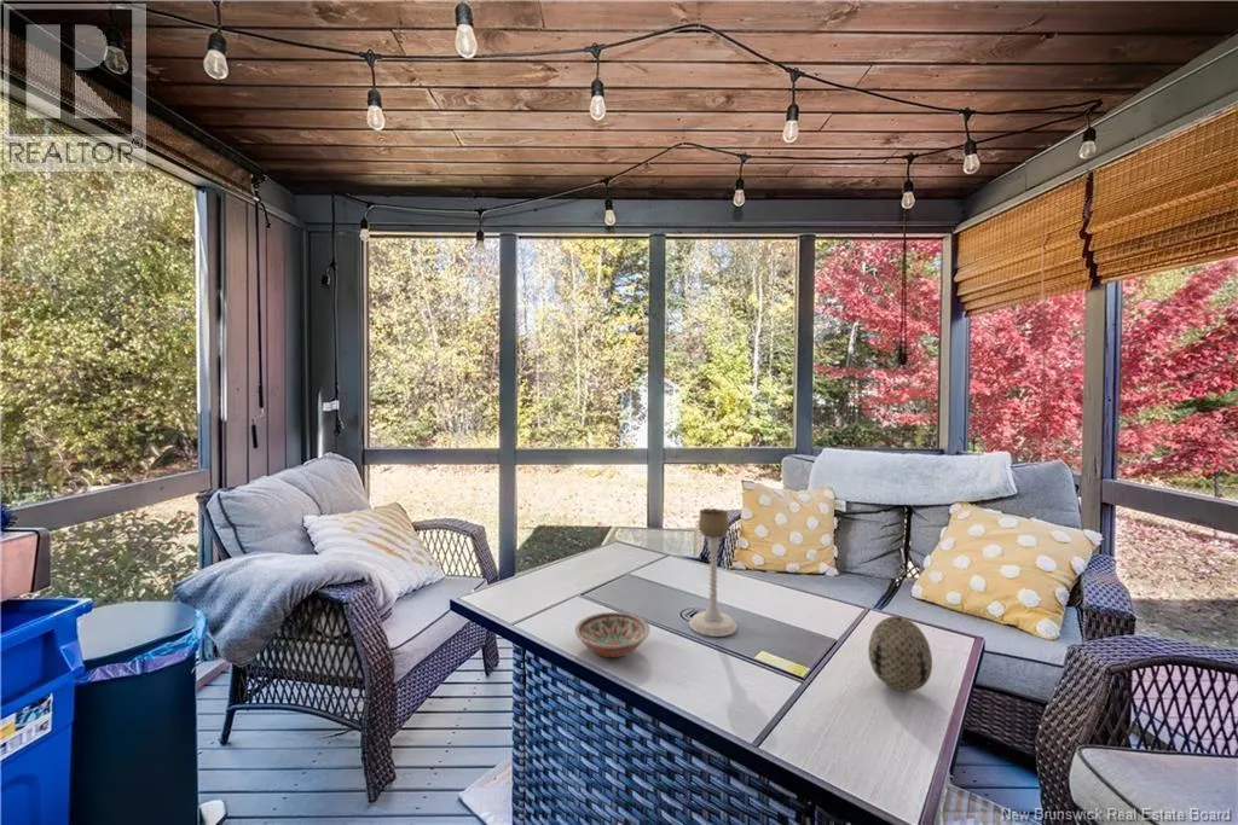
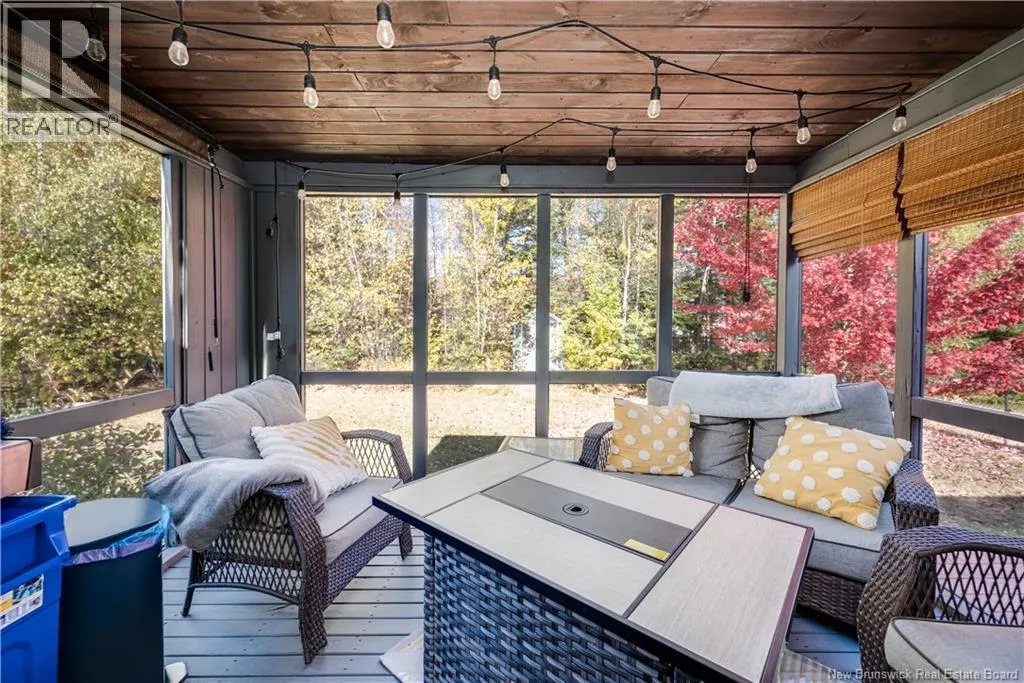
- decorative egg (899, 652)
- candle holder (712, 568)
- bowl (612, 638)
